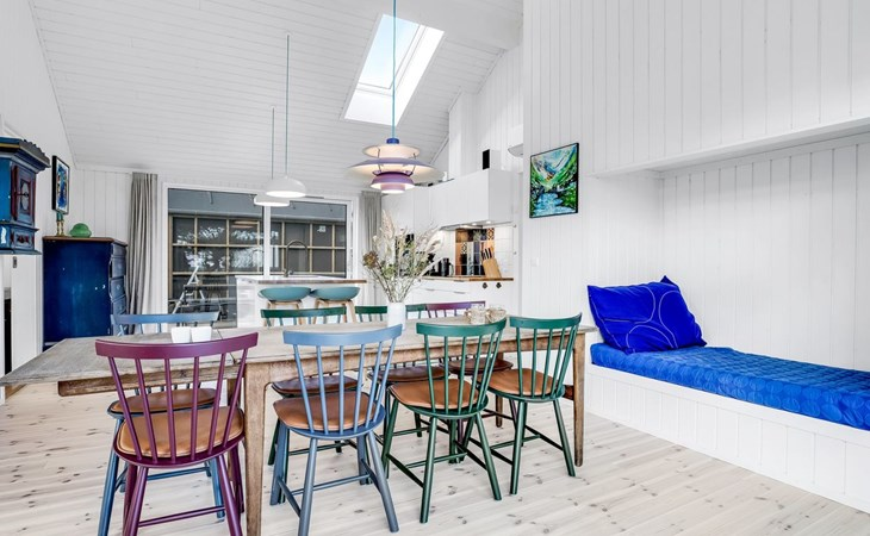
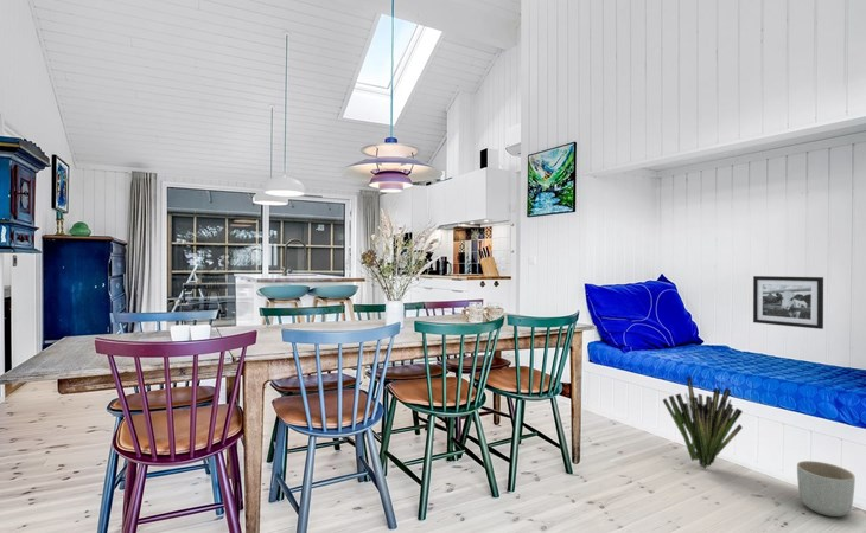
+ picture frame (787, 301)
+ planter (824, 489)
+ decorative plant (706, 423)
